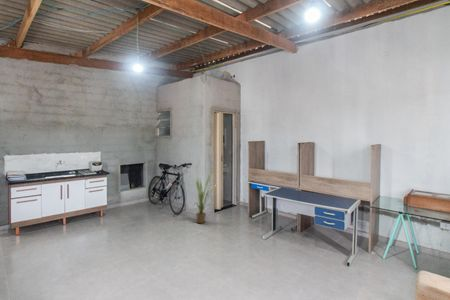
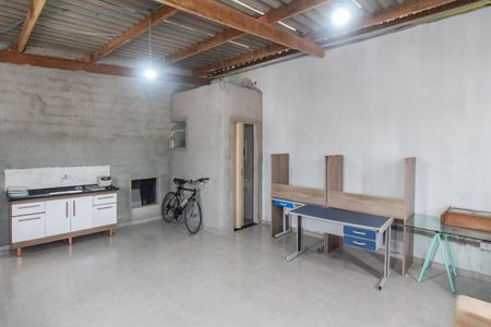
- house plant (202, 197)
